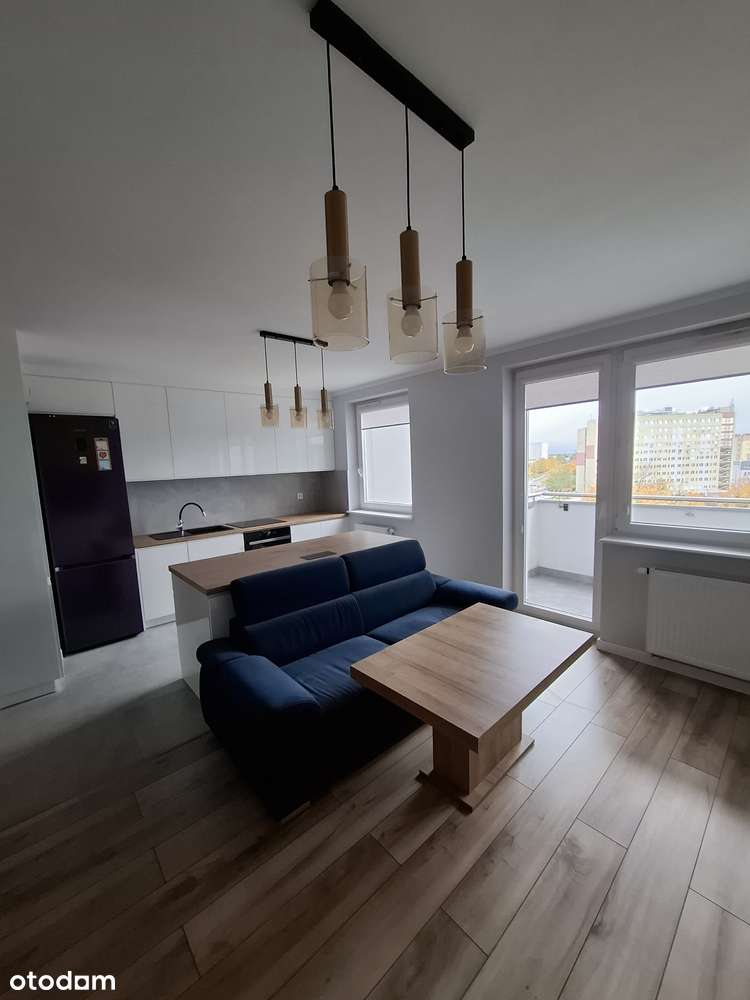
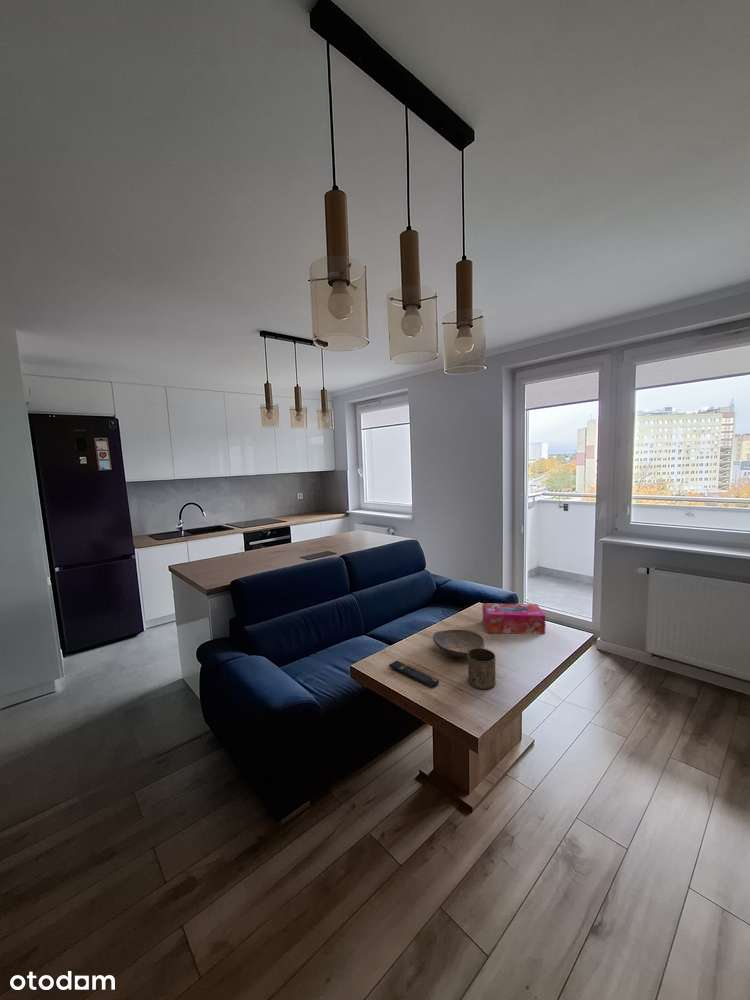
+ decorative bowl (458, 644)
+ cup (481, 668)
+ remote control (413, 674)
+ tissue box (512, 618)
